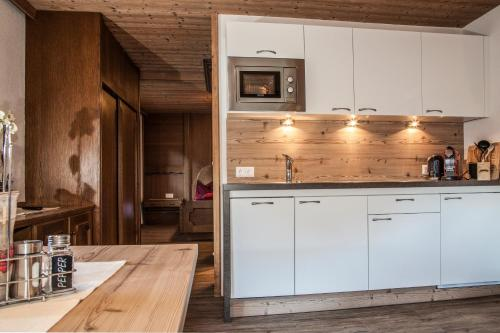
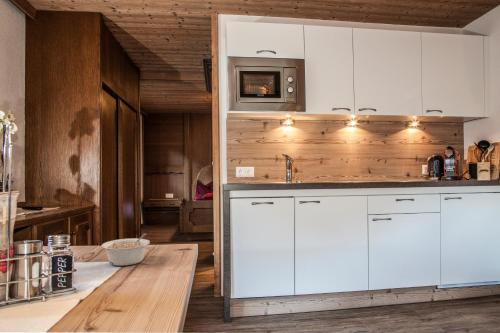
+ legume (126, 249)
